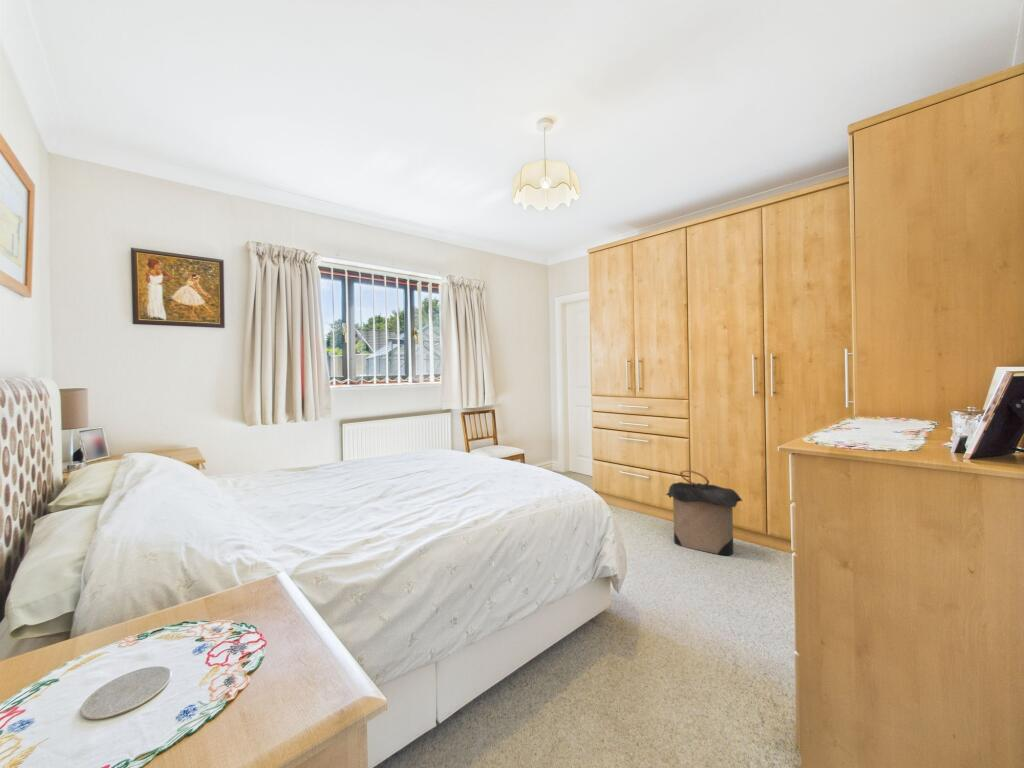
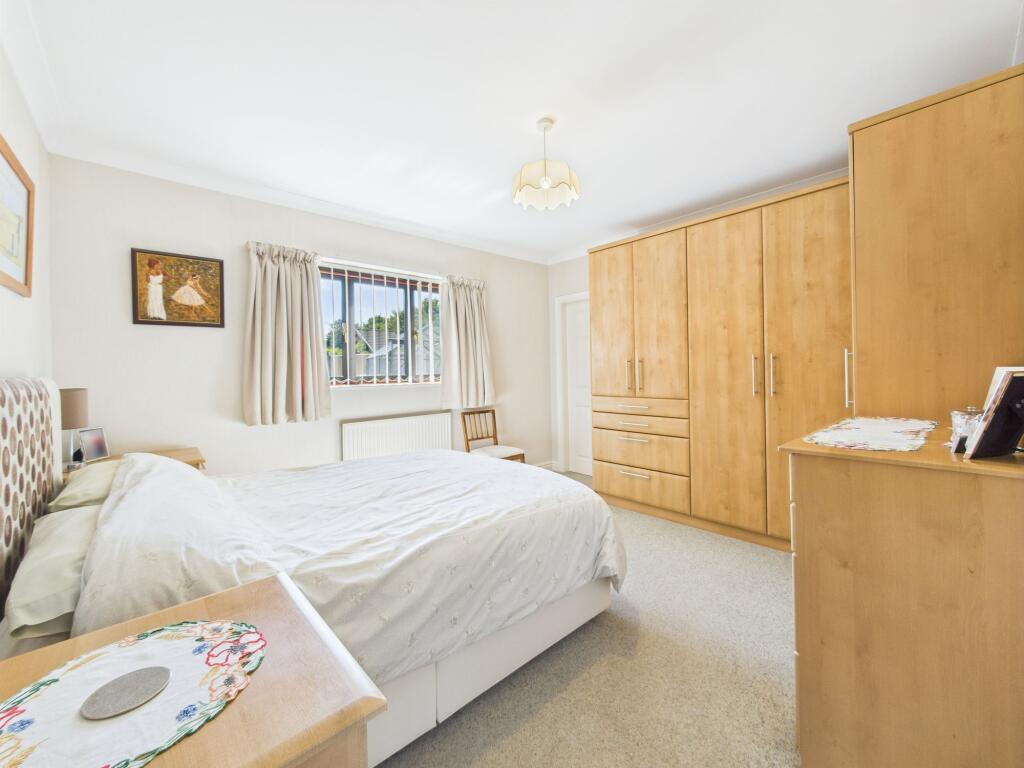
- laundry hamper (703, 507)
